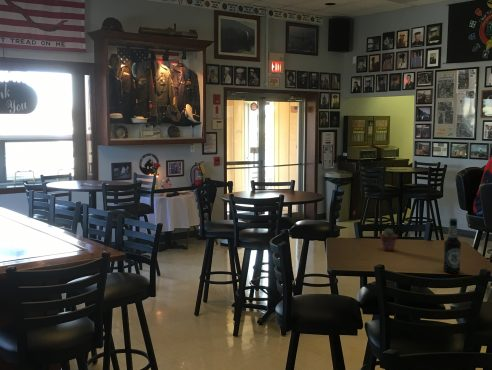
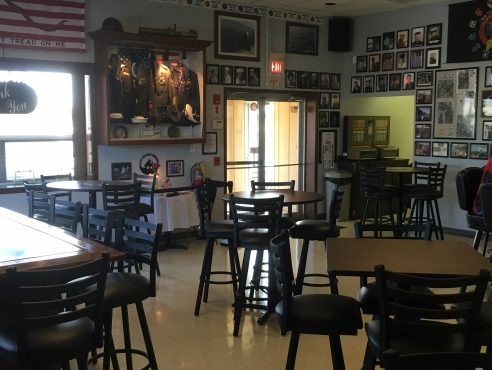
- potted succulent (388, 239)
- bottle (452, 245)
